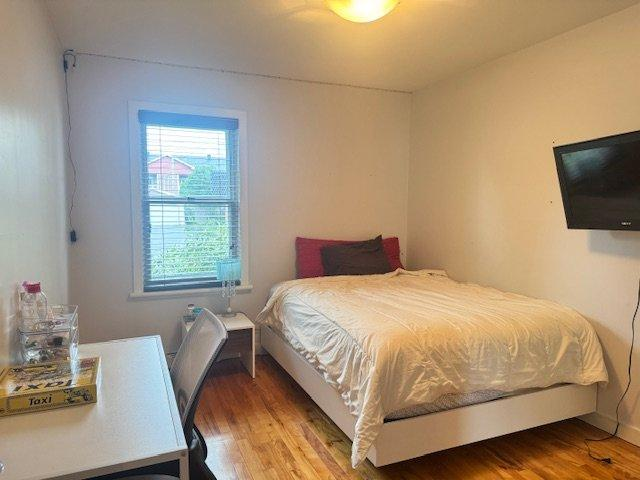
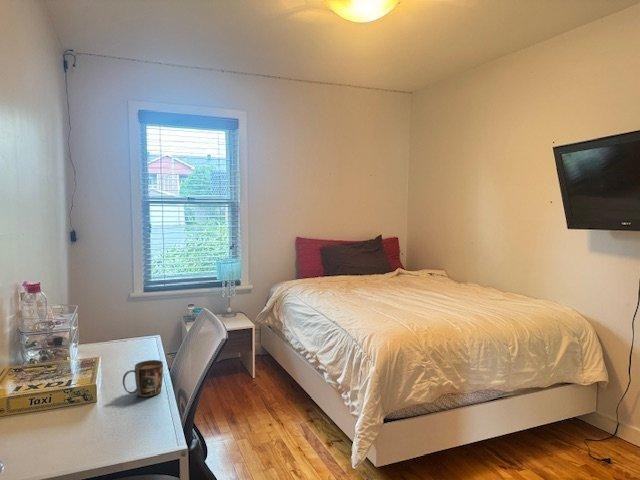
+ mug (143, 379)
